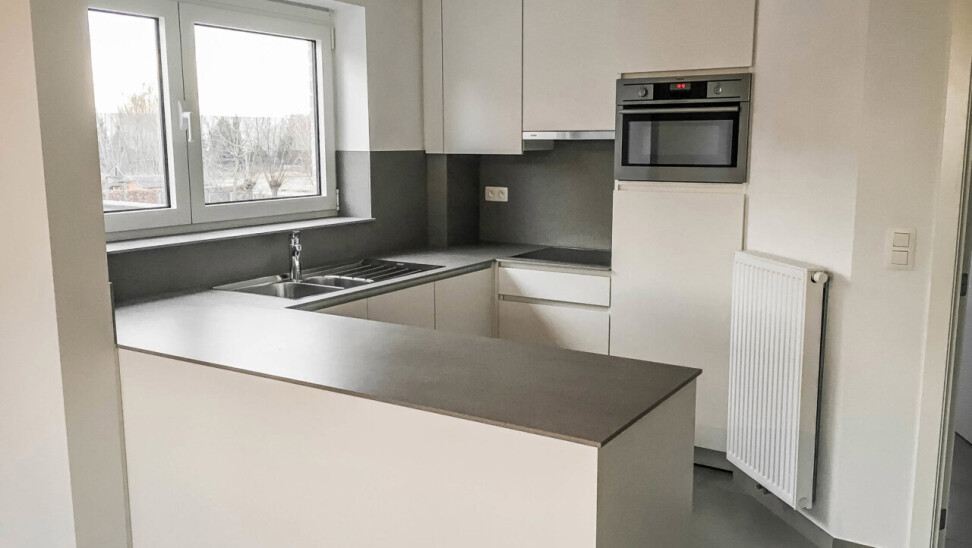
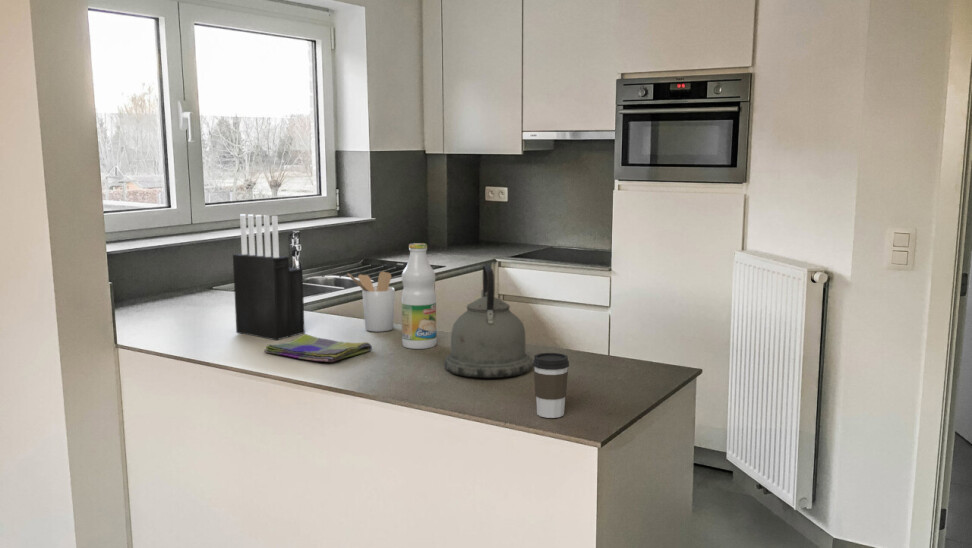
+ dish towel (319, 347)
+ kettle (485, 316)
+ bottle (418, 295)
+ coffee cup (550, 385)
+ knife block (271, 274)
+ utensil holder (370, 300)
